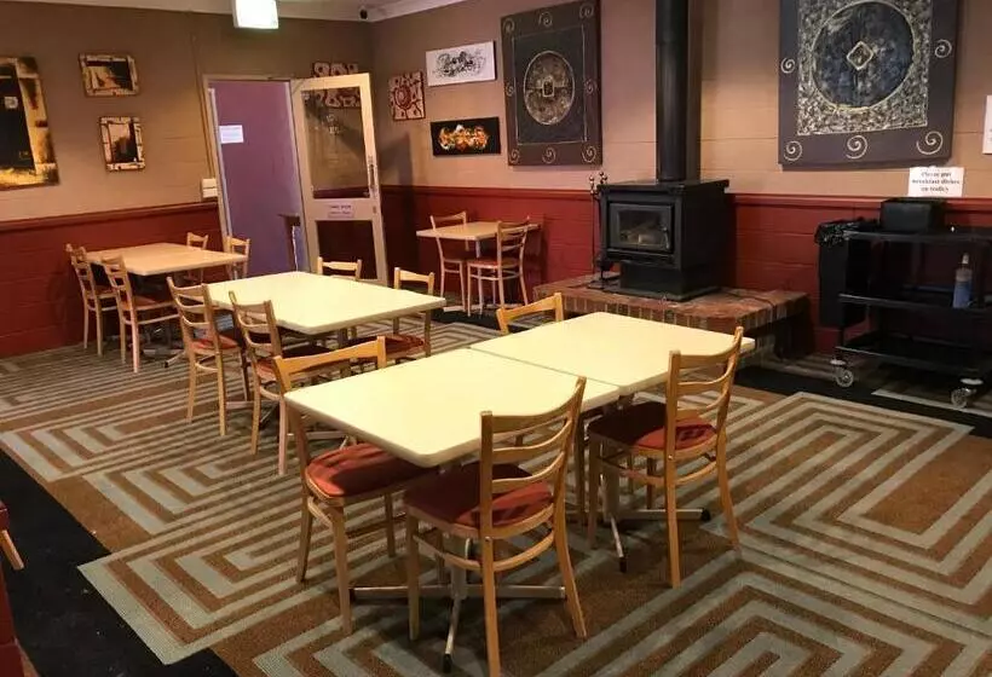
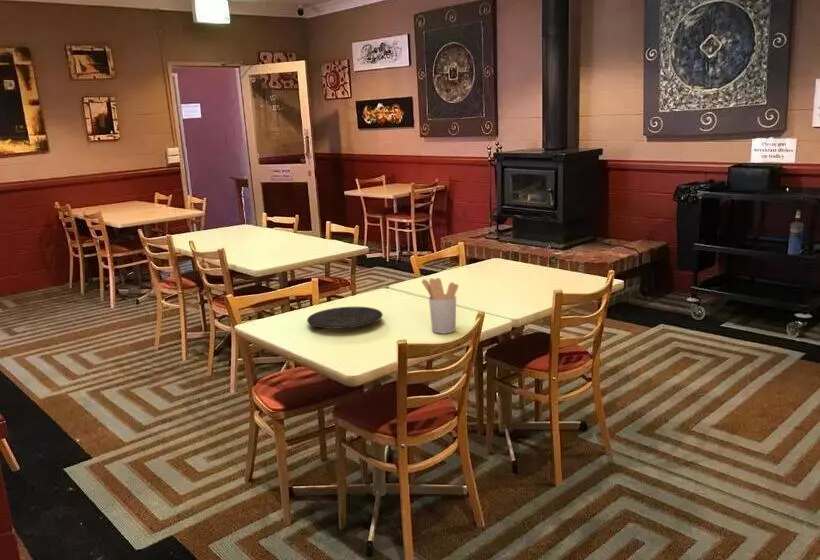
+ plate (345, 319)
+ utensil holder (439, 304)
